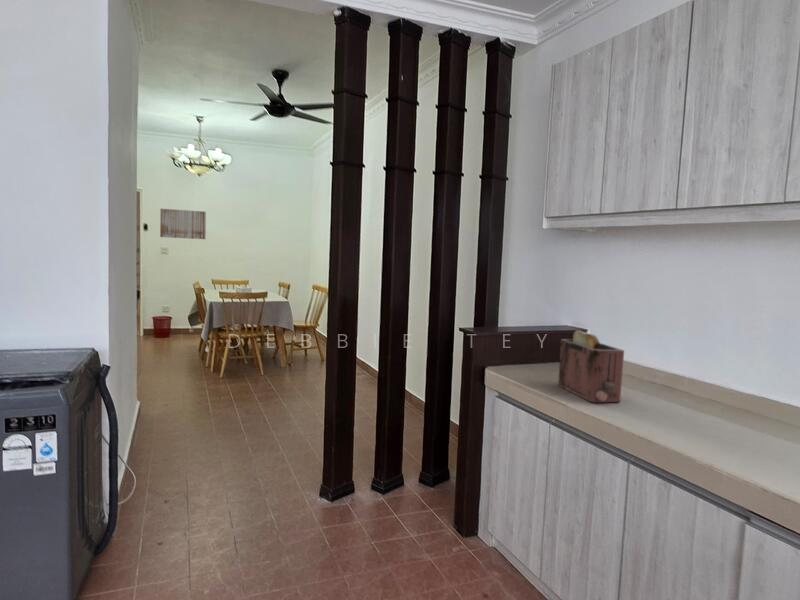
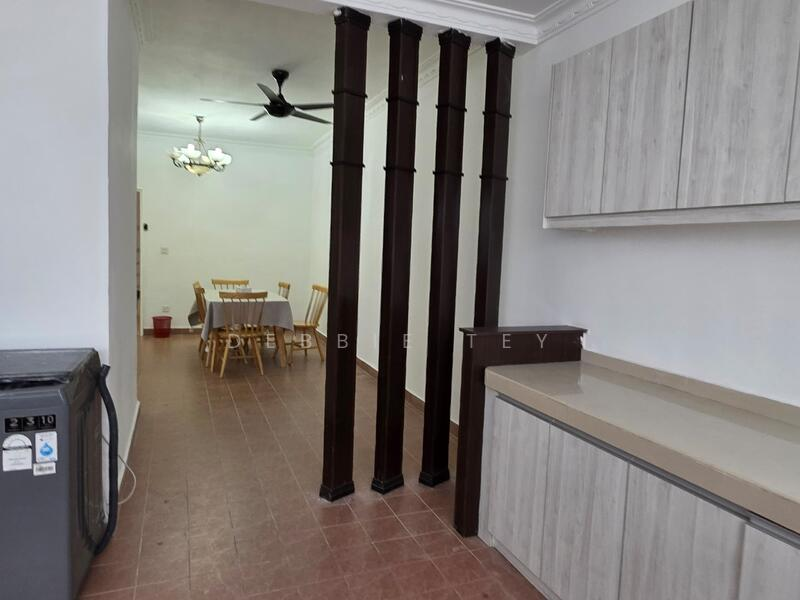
- wall art (183, 224)
- toaster (591, 363)
